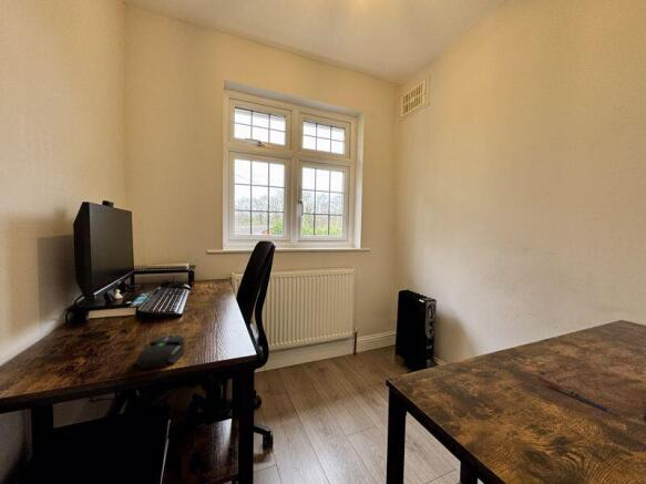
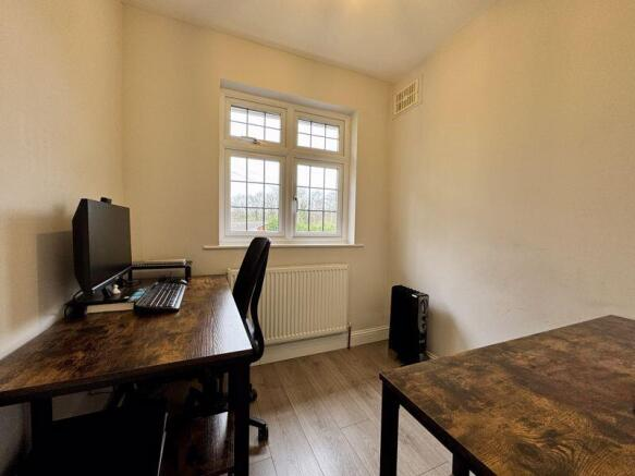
- mouse (163, 348)
- pen (572, 393)
